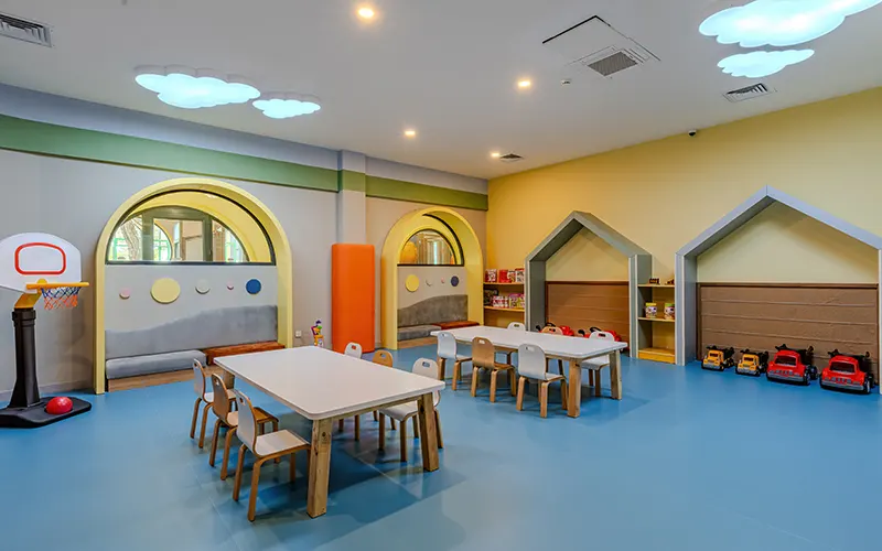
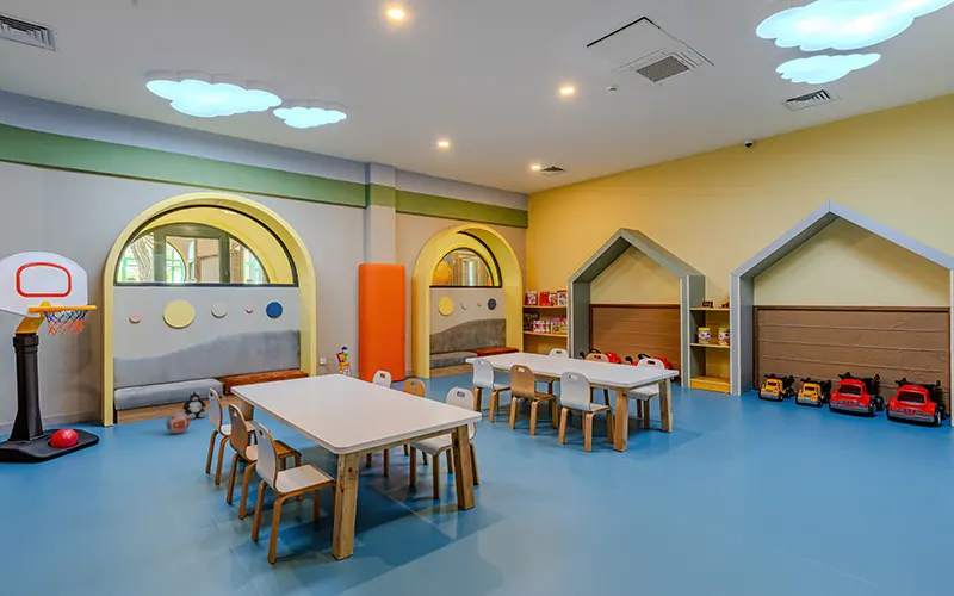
+ ball (178, 422)
+ plush toy (194, 404)
